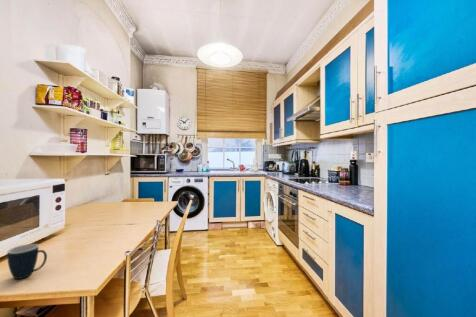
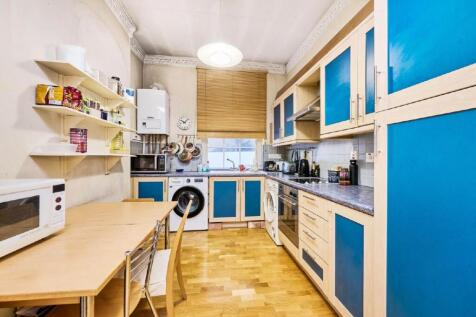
- mug (28, 261)
